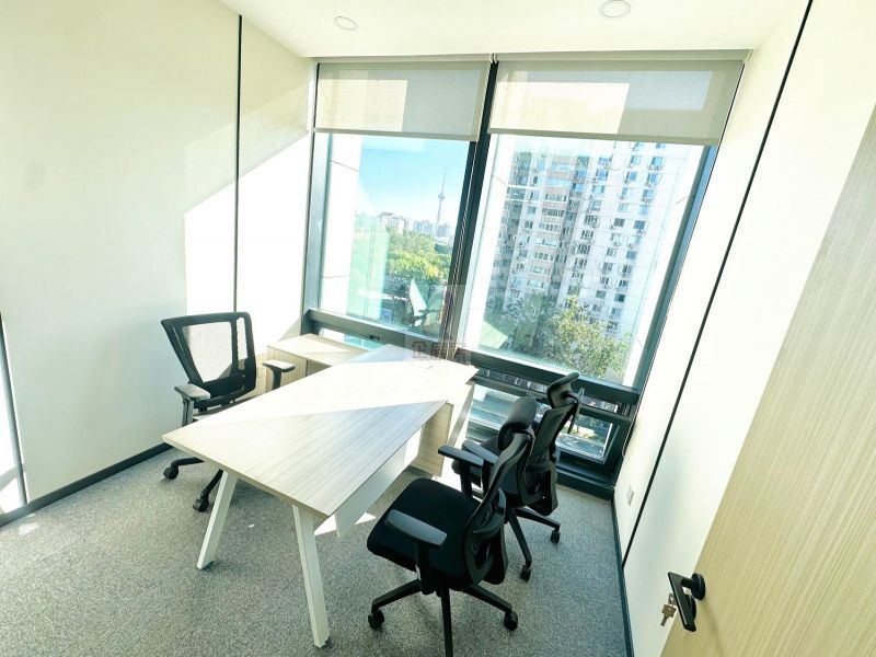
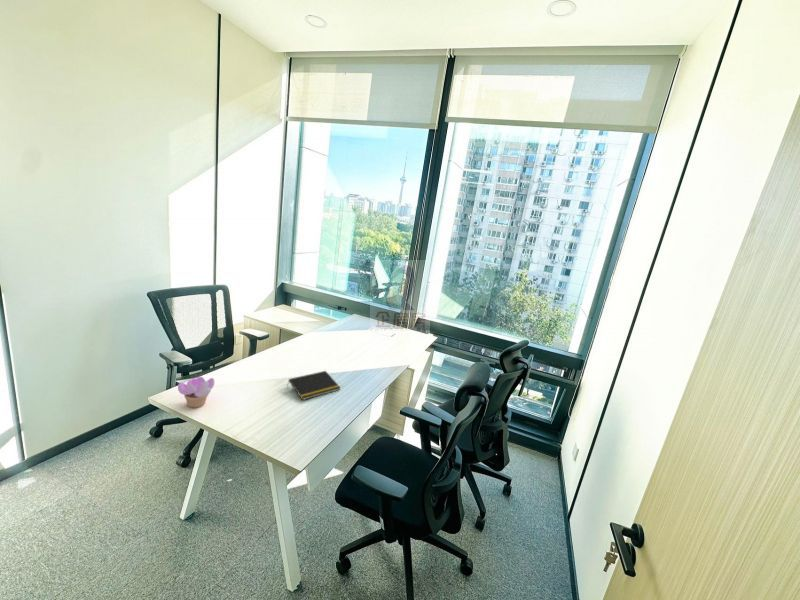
+ notepad (314, 384)
+ succulent plant (198, 392)
